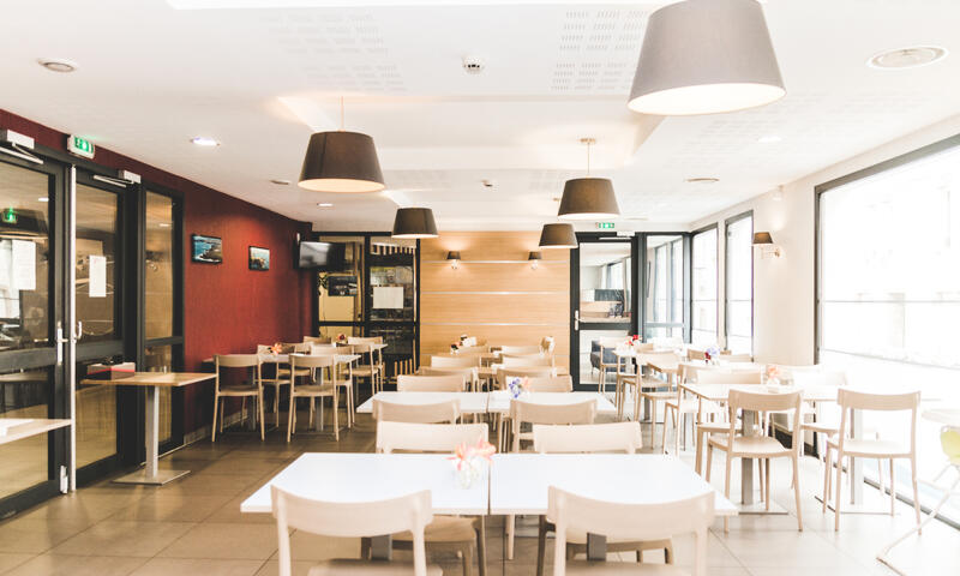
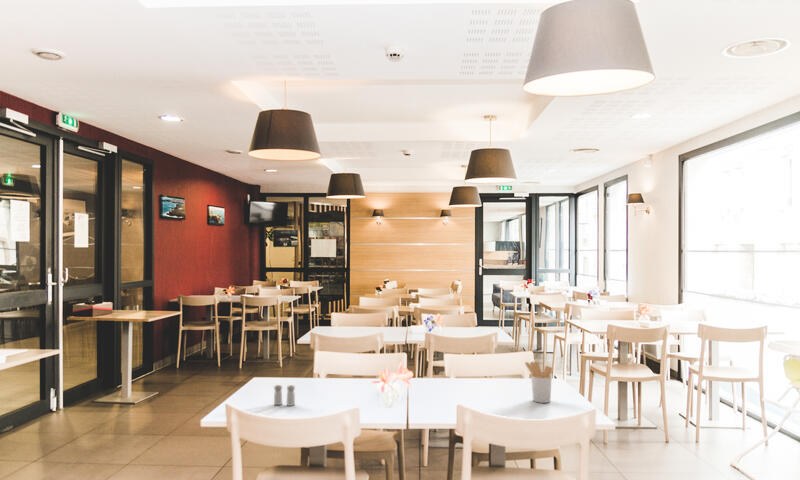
+ salt and pepper shaker (287, 395)
+ utensil holder (538, 380)
